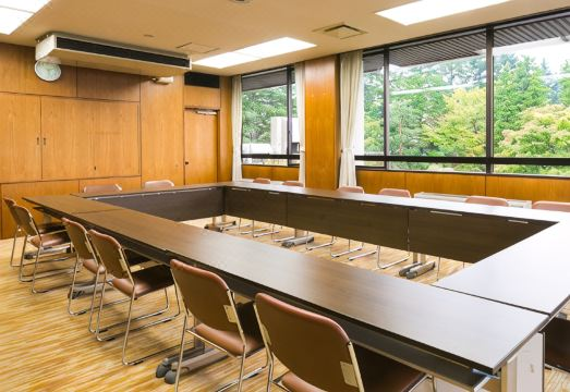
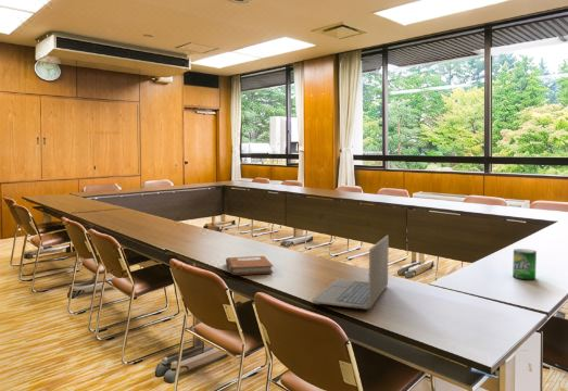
+ notebook (248, 264)
+ beverage can (523, 263)
+ laptop (352, 280)
